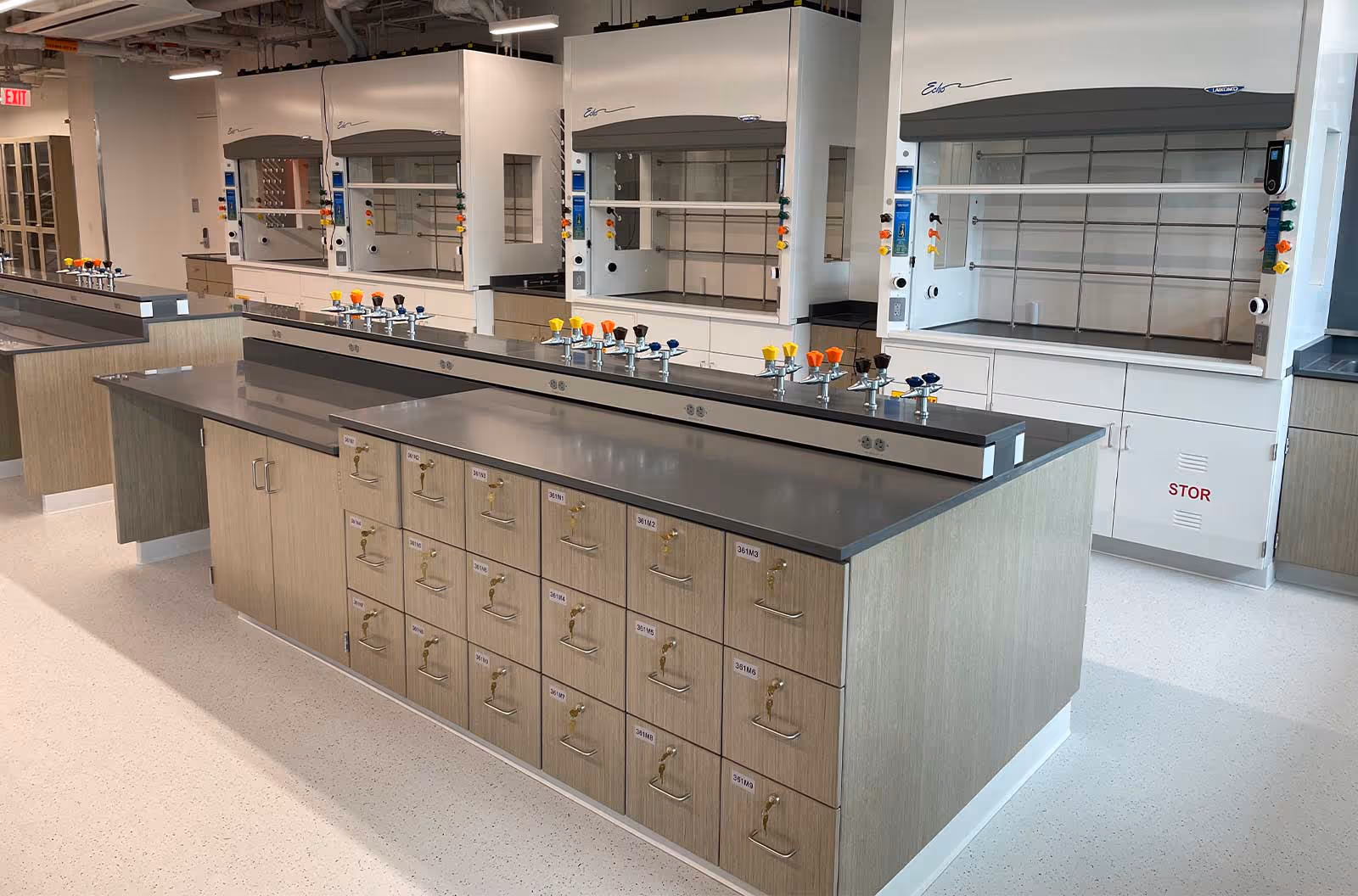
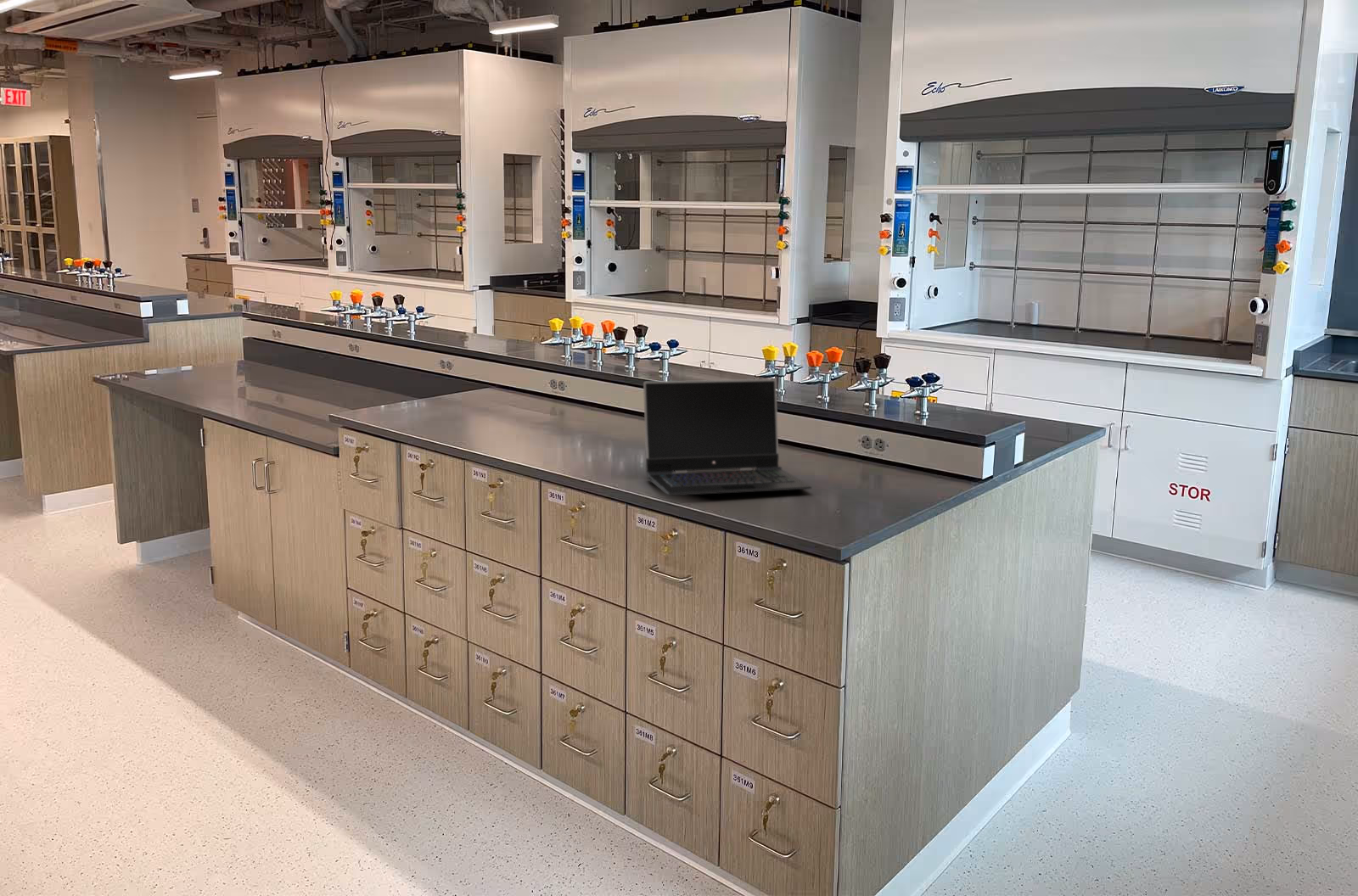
+ laptop computer (725, 436)
